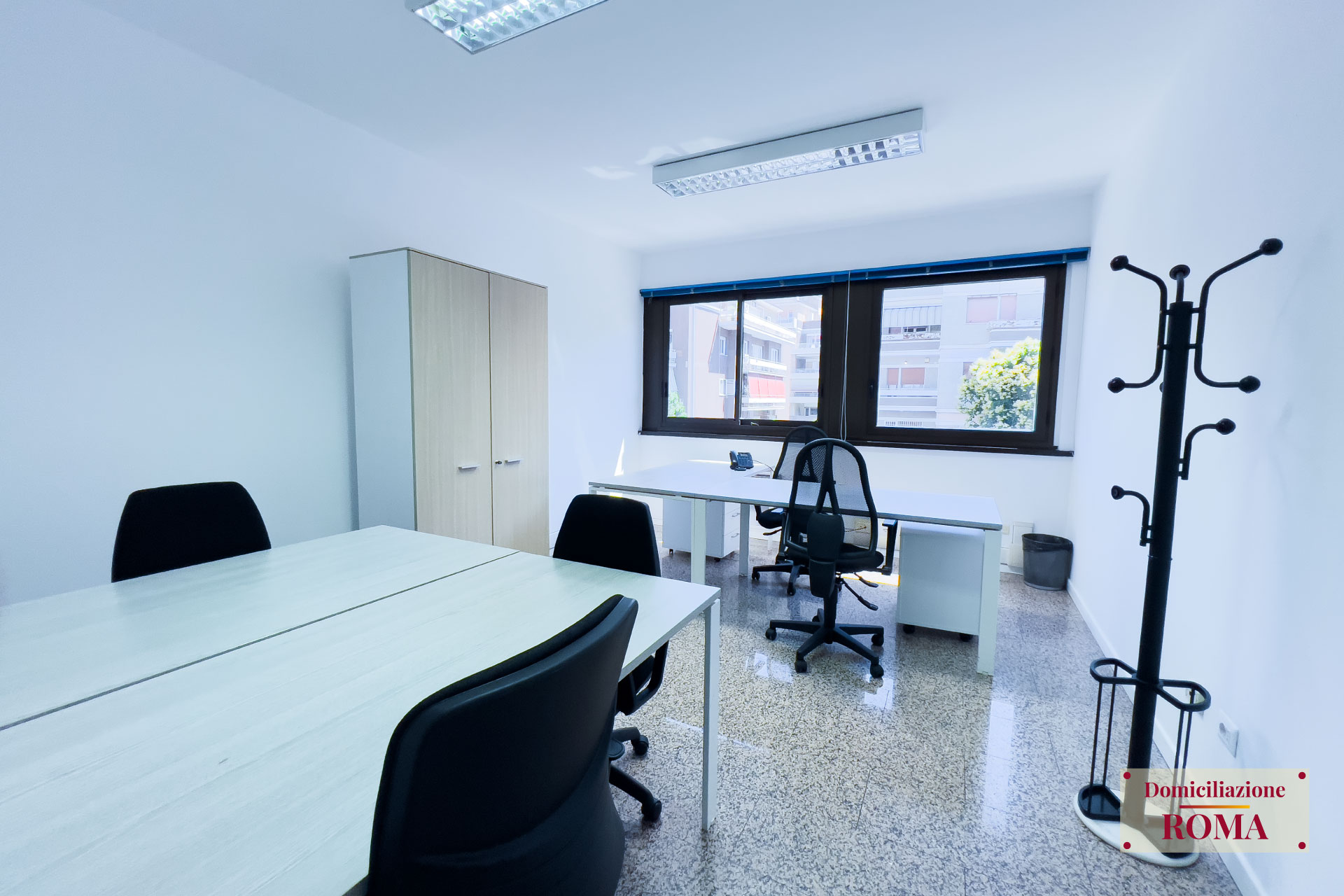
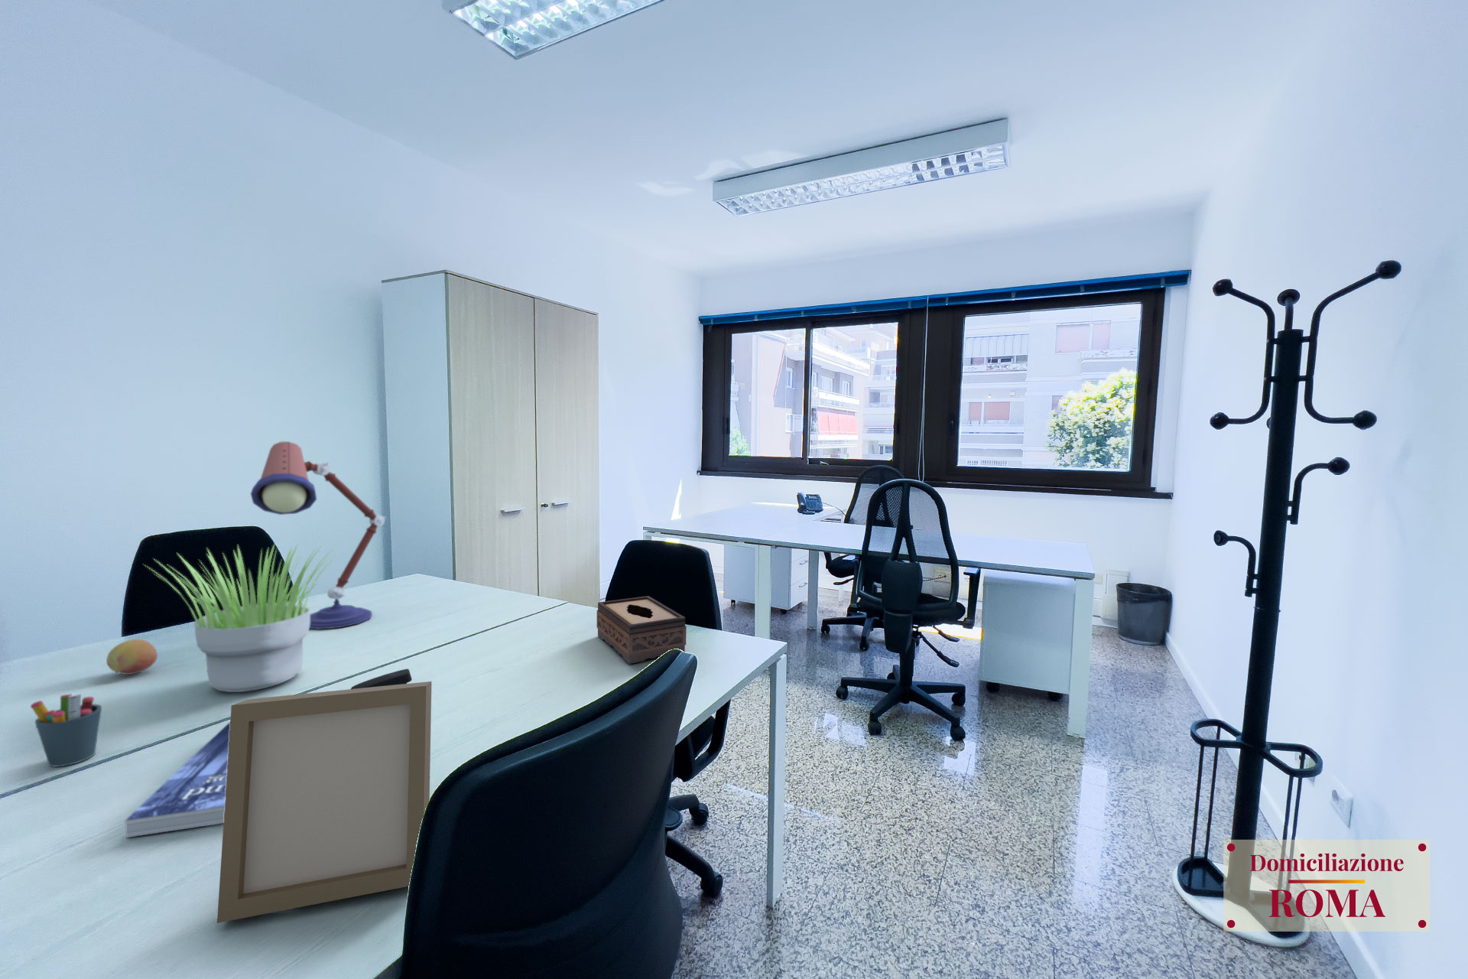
+ stapler (380, 685)
+ desk lamp (310, 507)
+ pen holder (69, 724)
+ book (227, 760)
+ tissue box (639, 626)
+ potted plant (252, 618)
+ photo frame (340, 781)
+ fruit (132, 657)
